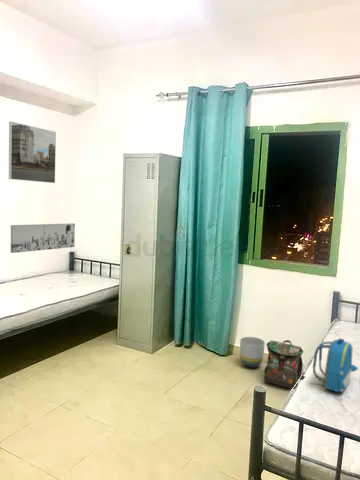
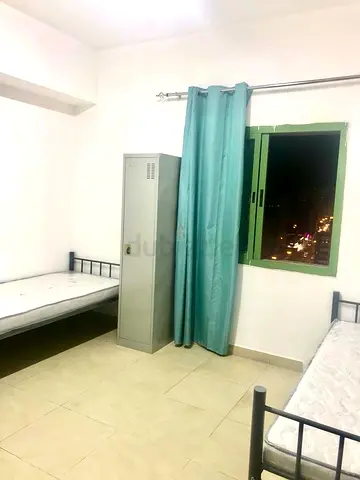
- planter (251, 353)
- backpack (287, 361)
- wall art (45, 236)
- backpack (335, 360)
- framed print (33, 154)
